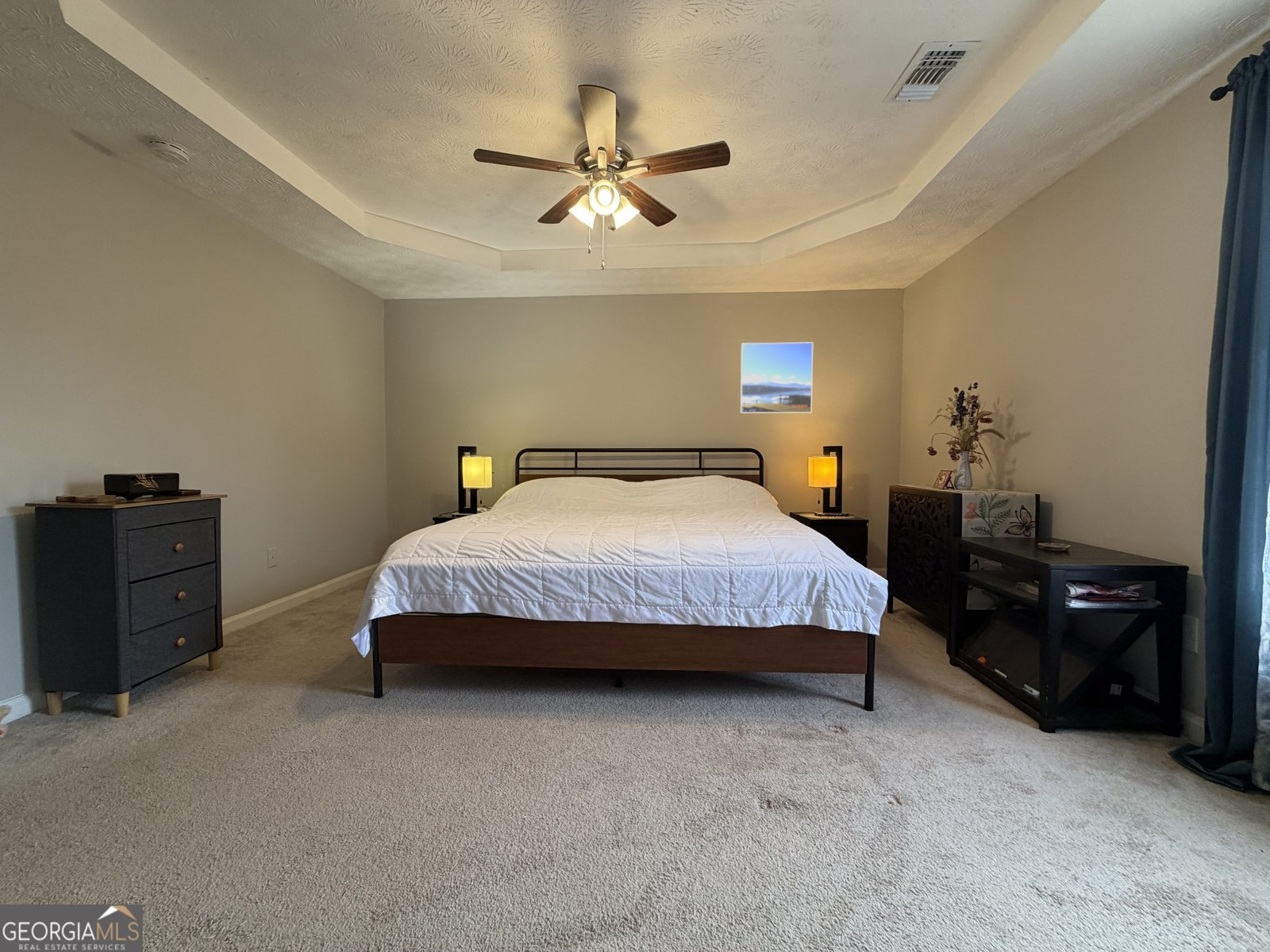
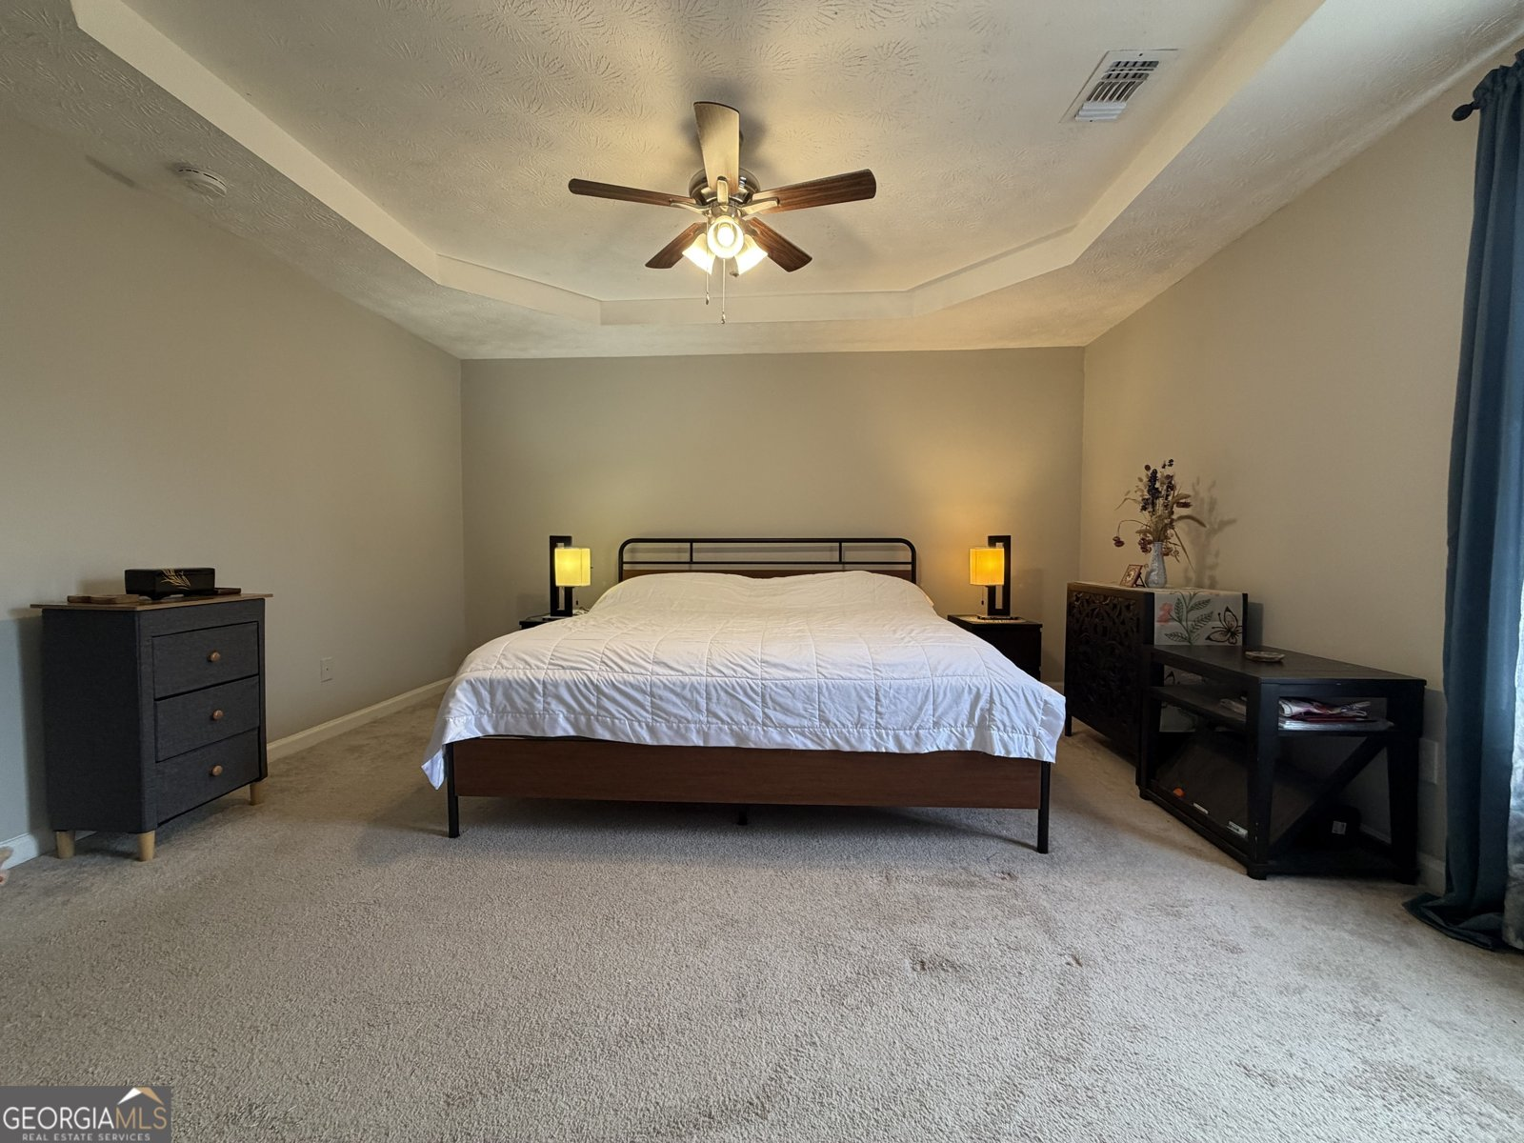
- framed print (776, 378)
